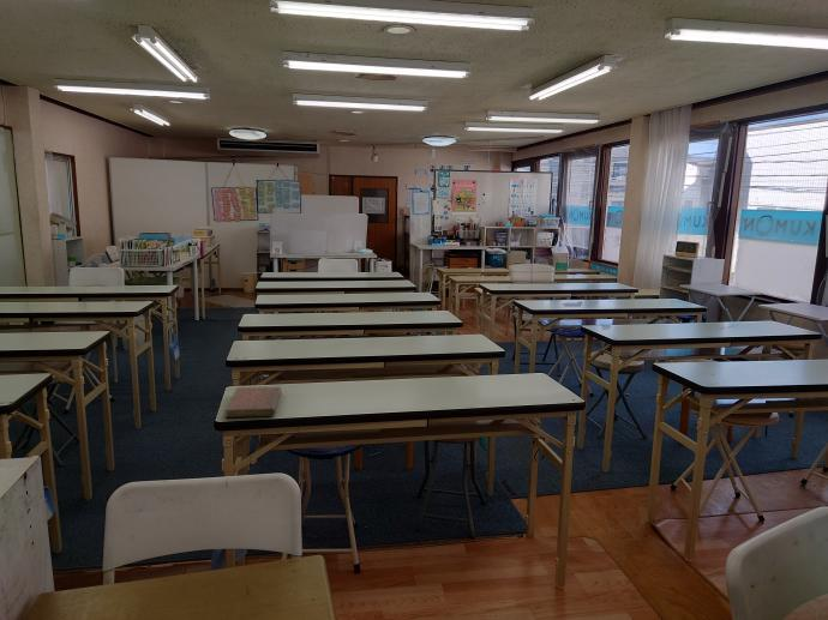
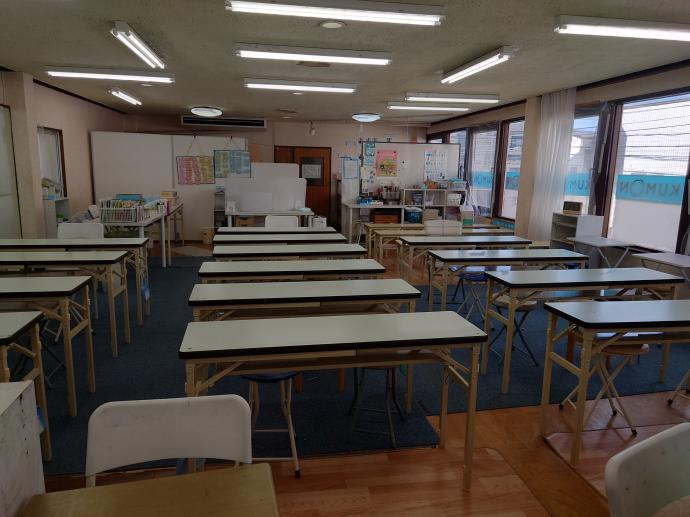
- notebook (254, 401)
